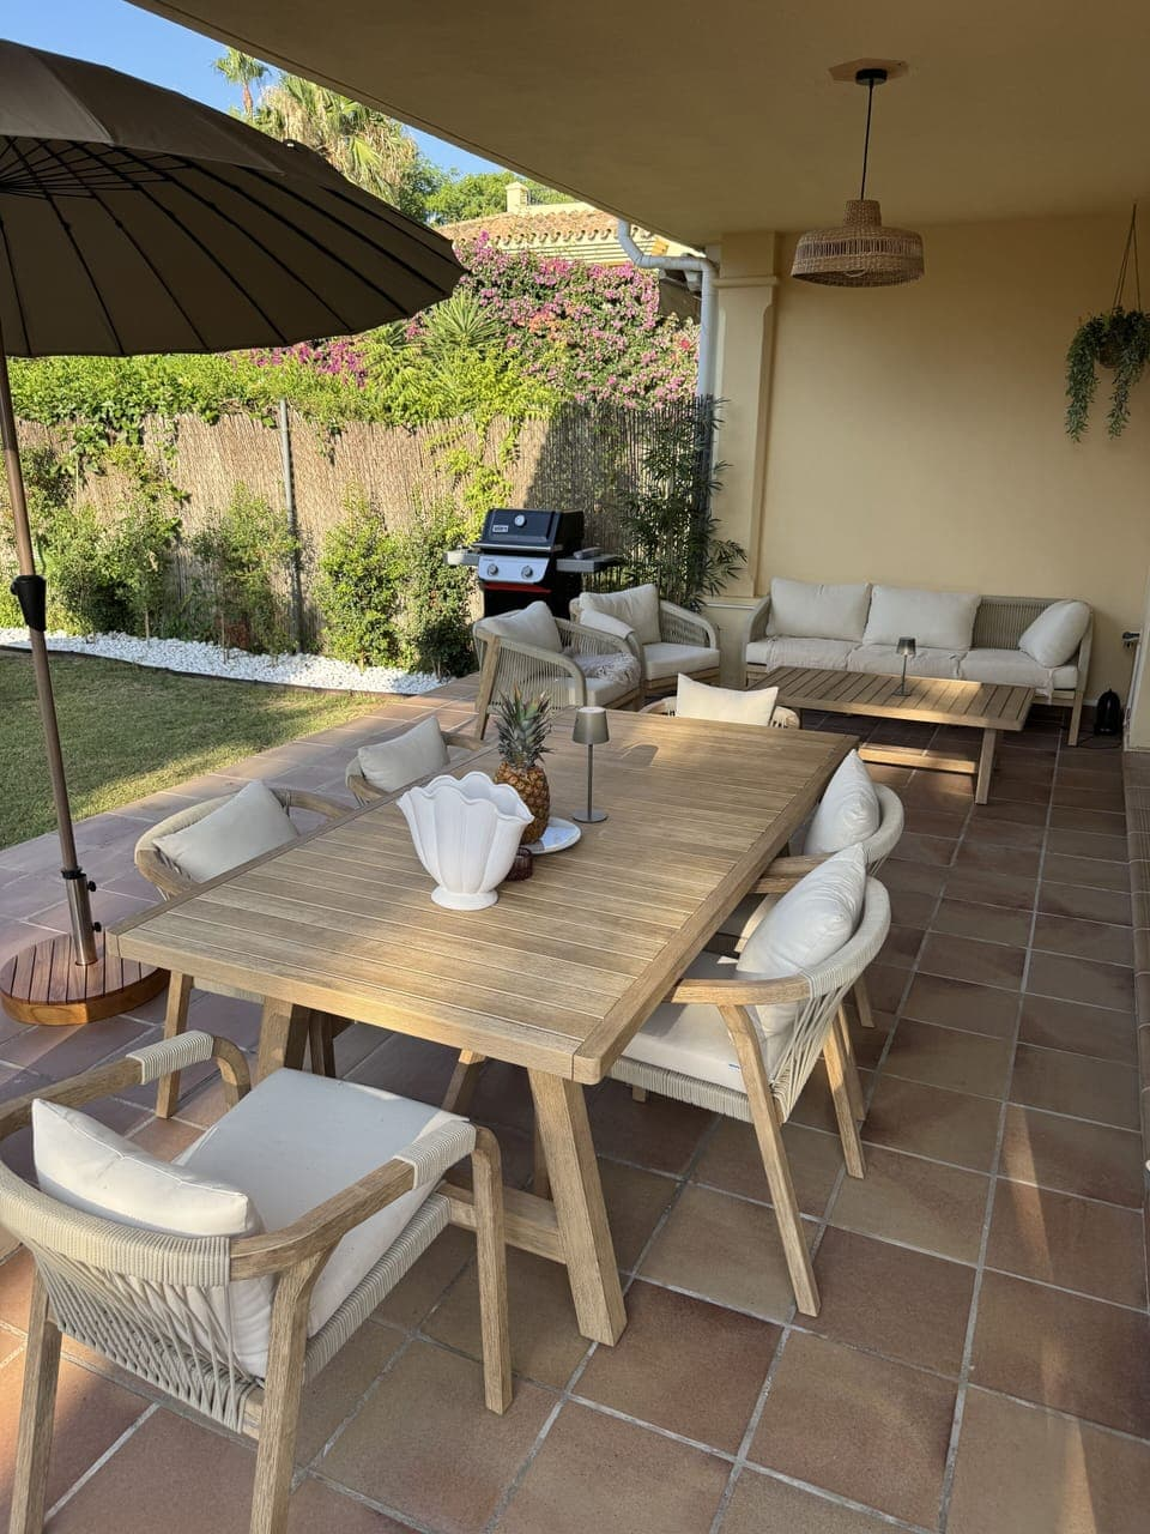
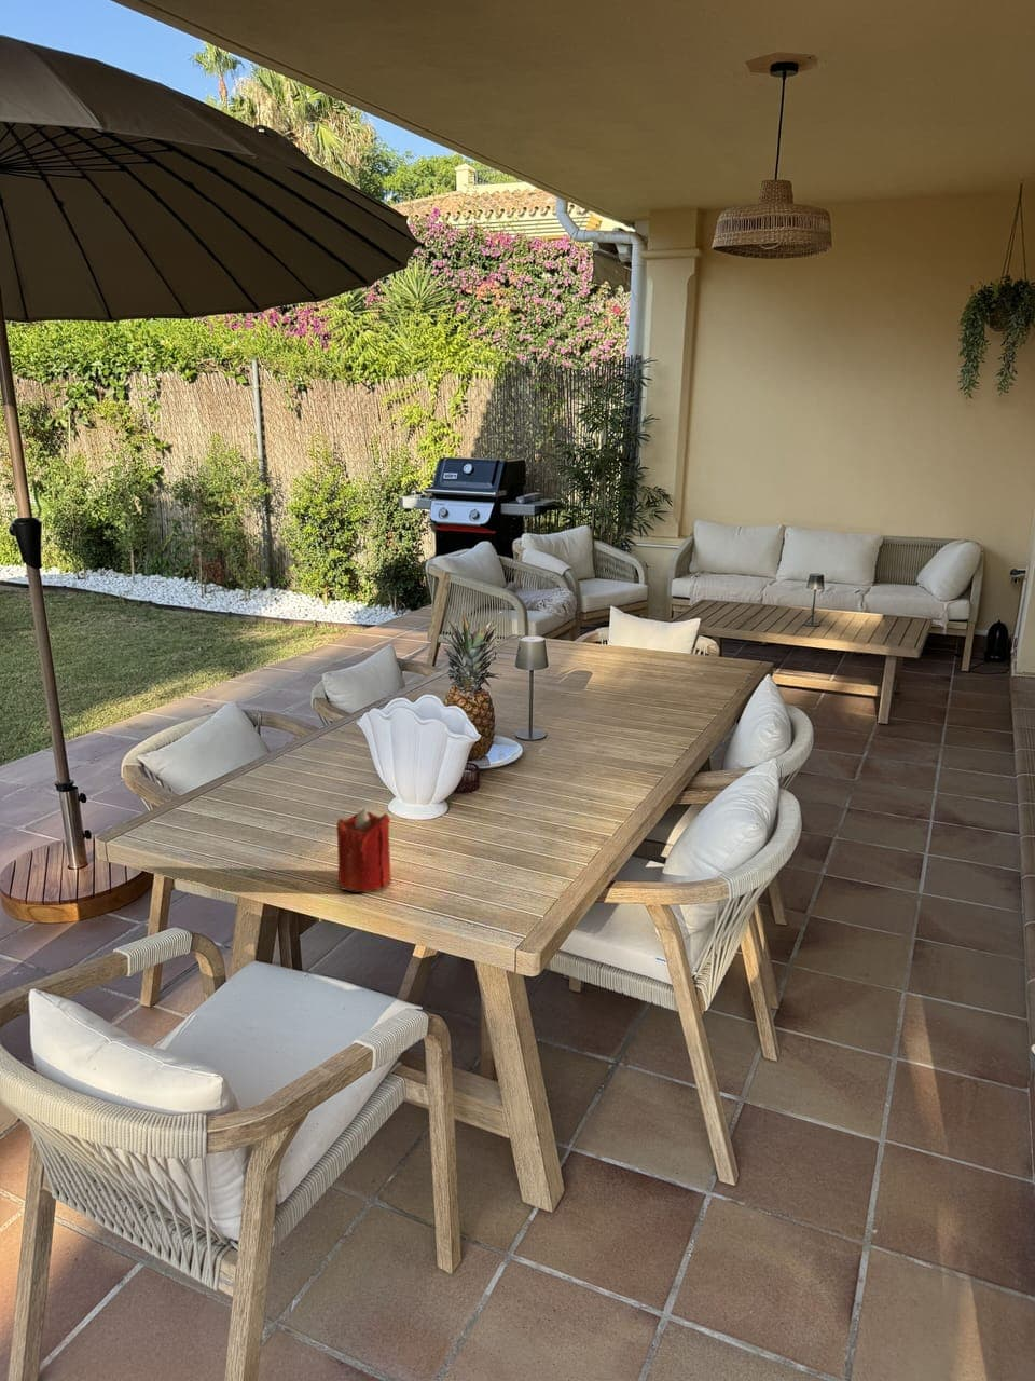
+ candle (363, 846)
